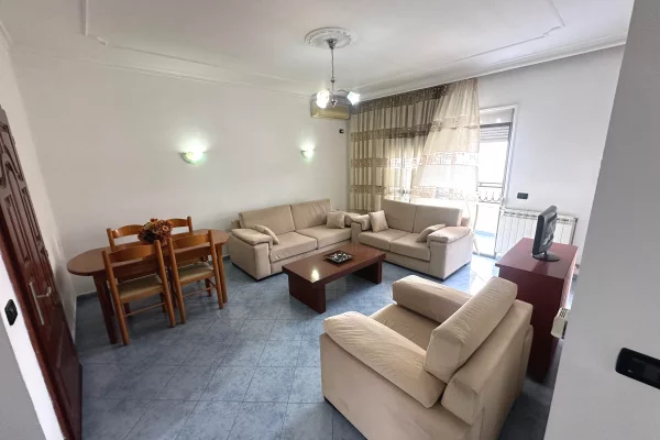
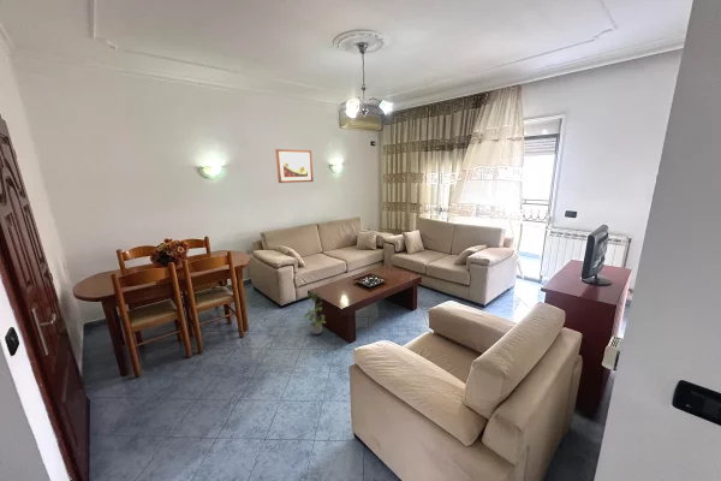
+ potted plant (315, 313)
+ wall art (294, 166)
